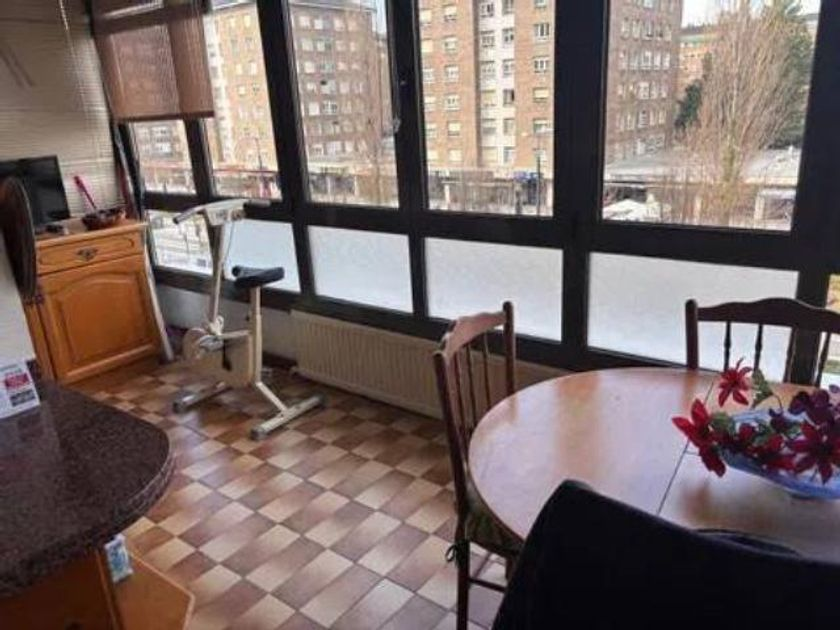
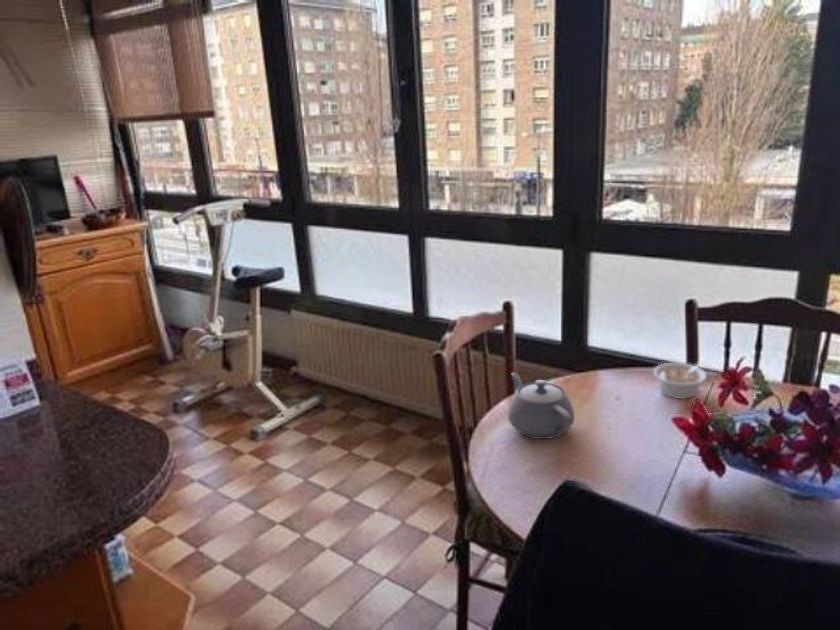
+ legume (679, 379)
+ teapot (538, 404)
